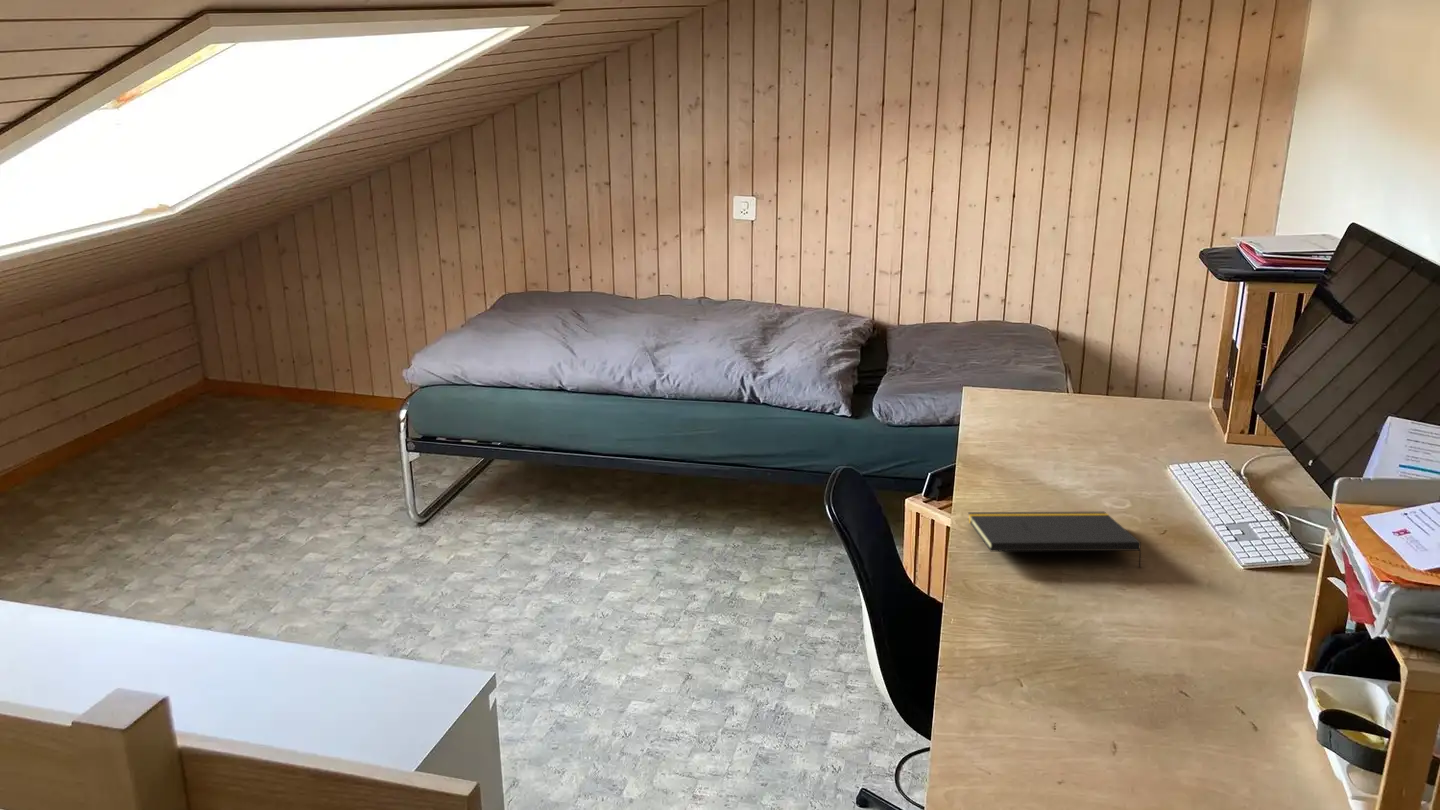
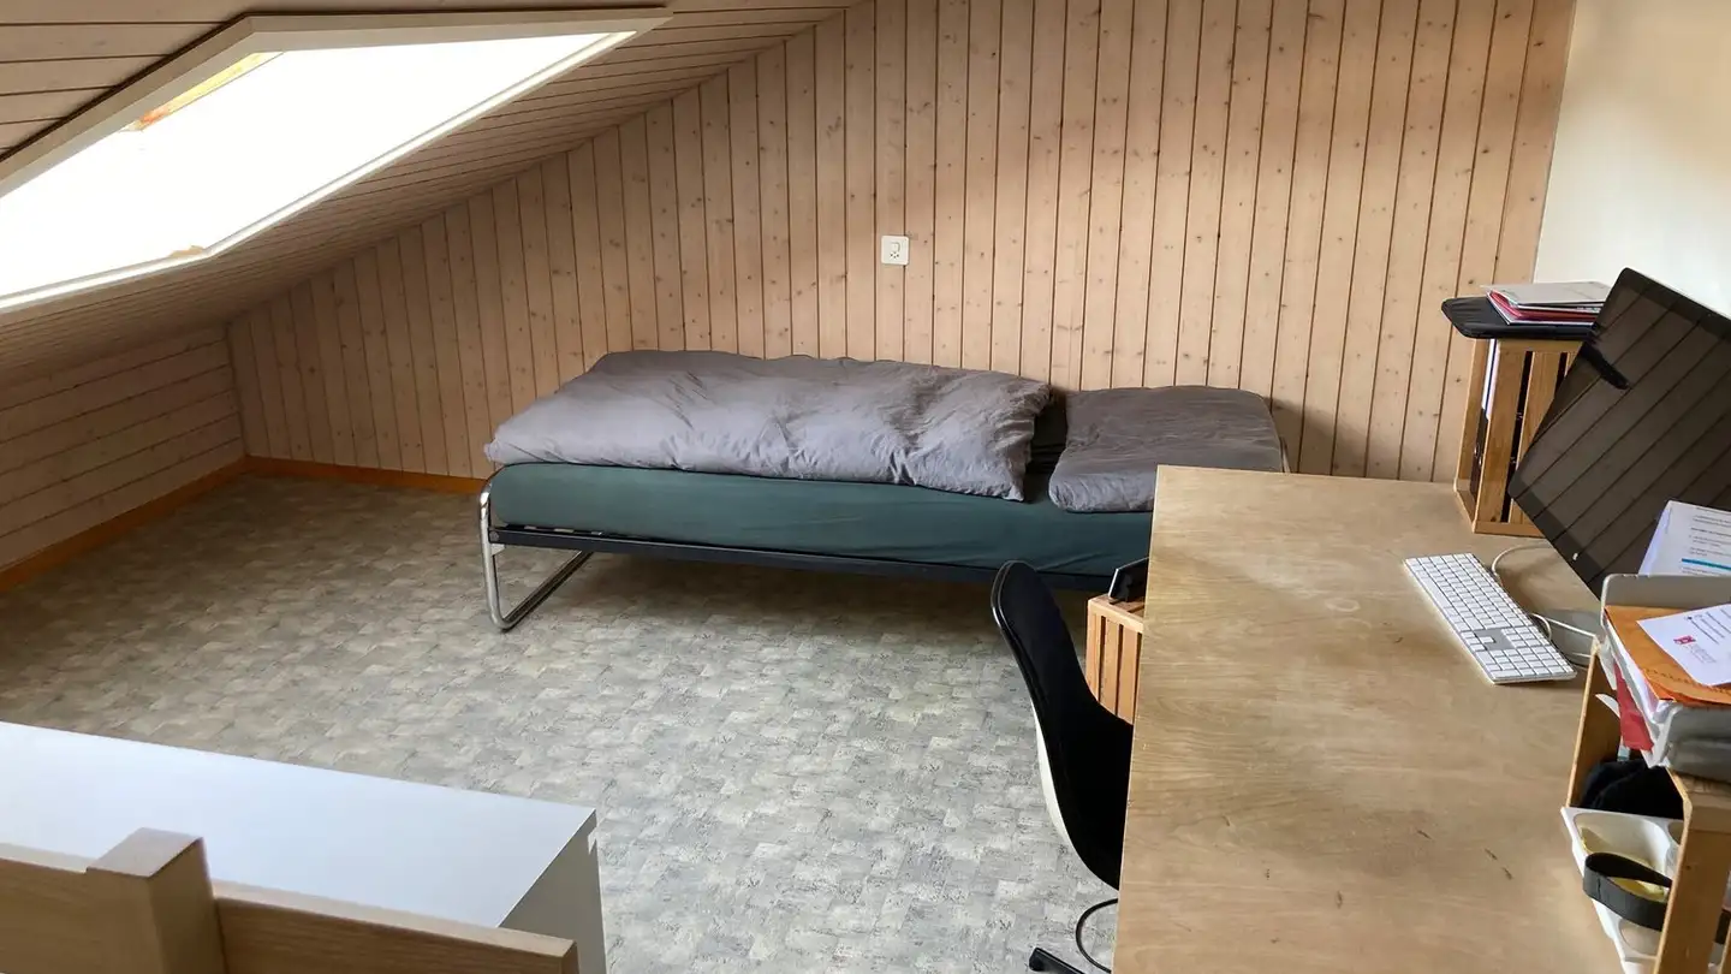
- notepad (1050, 530)
